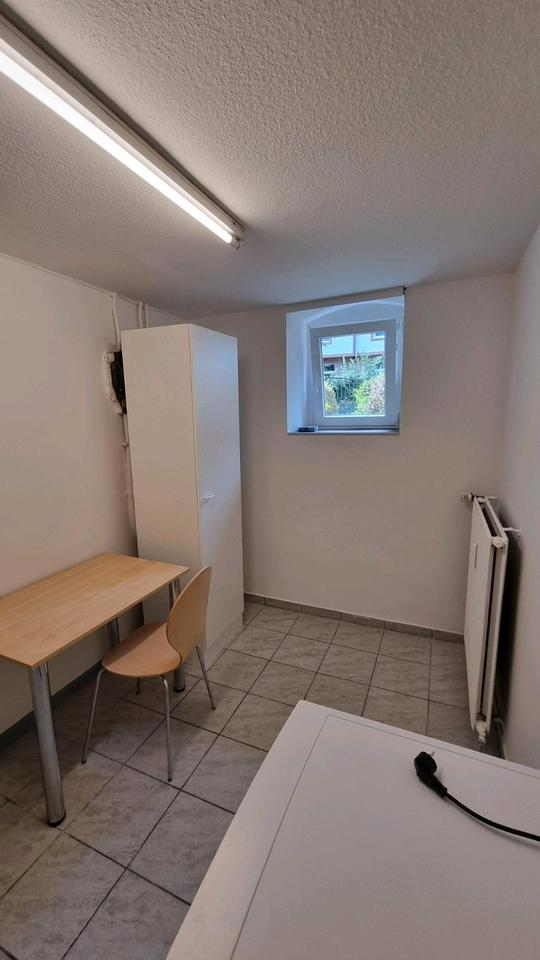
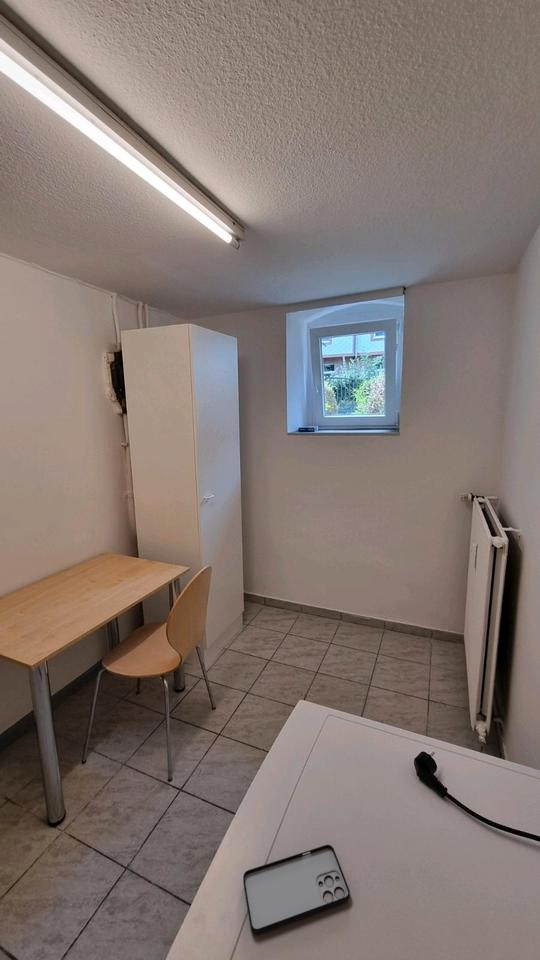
+ smartphone (295, 885)
